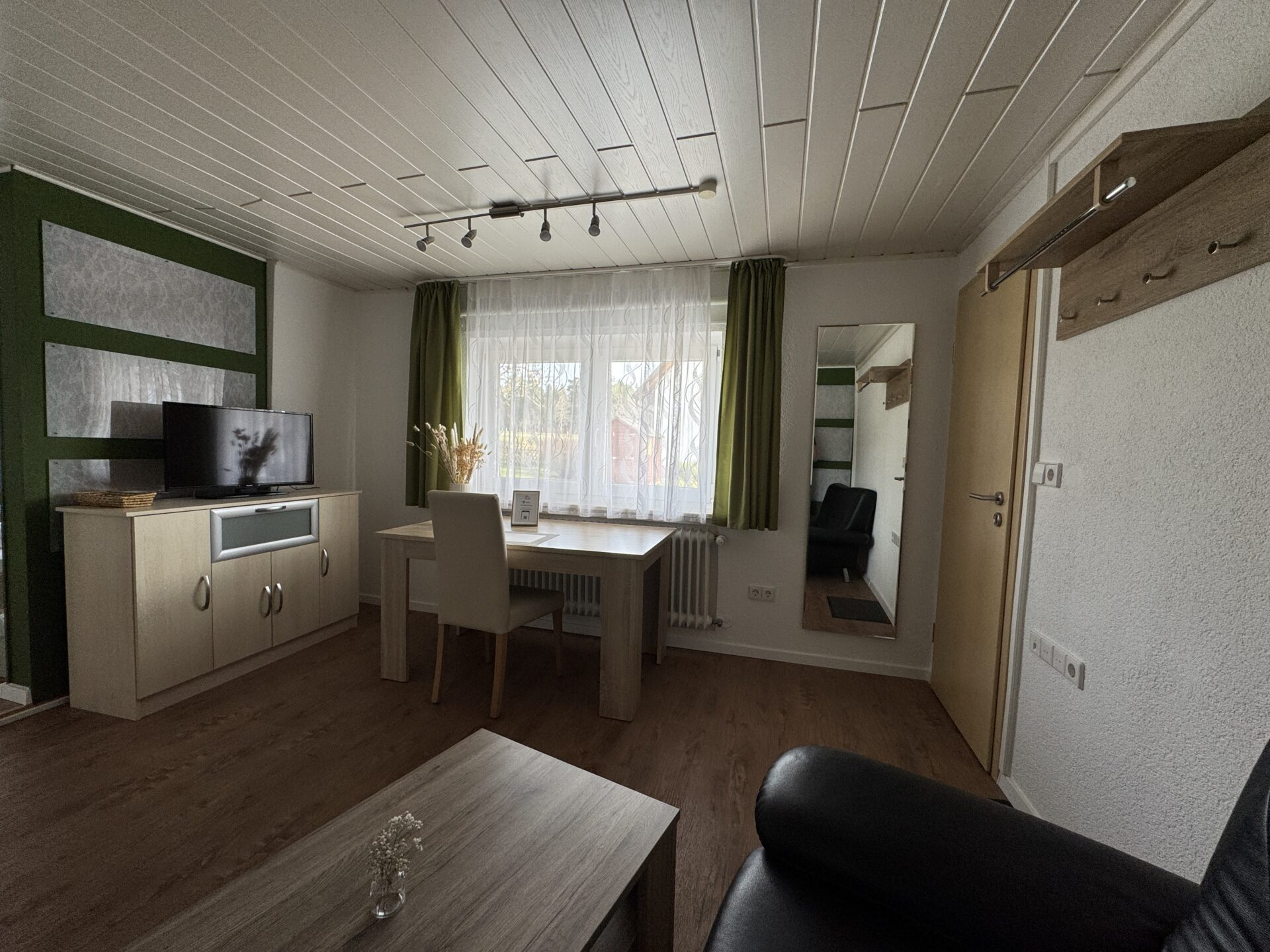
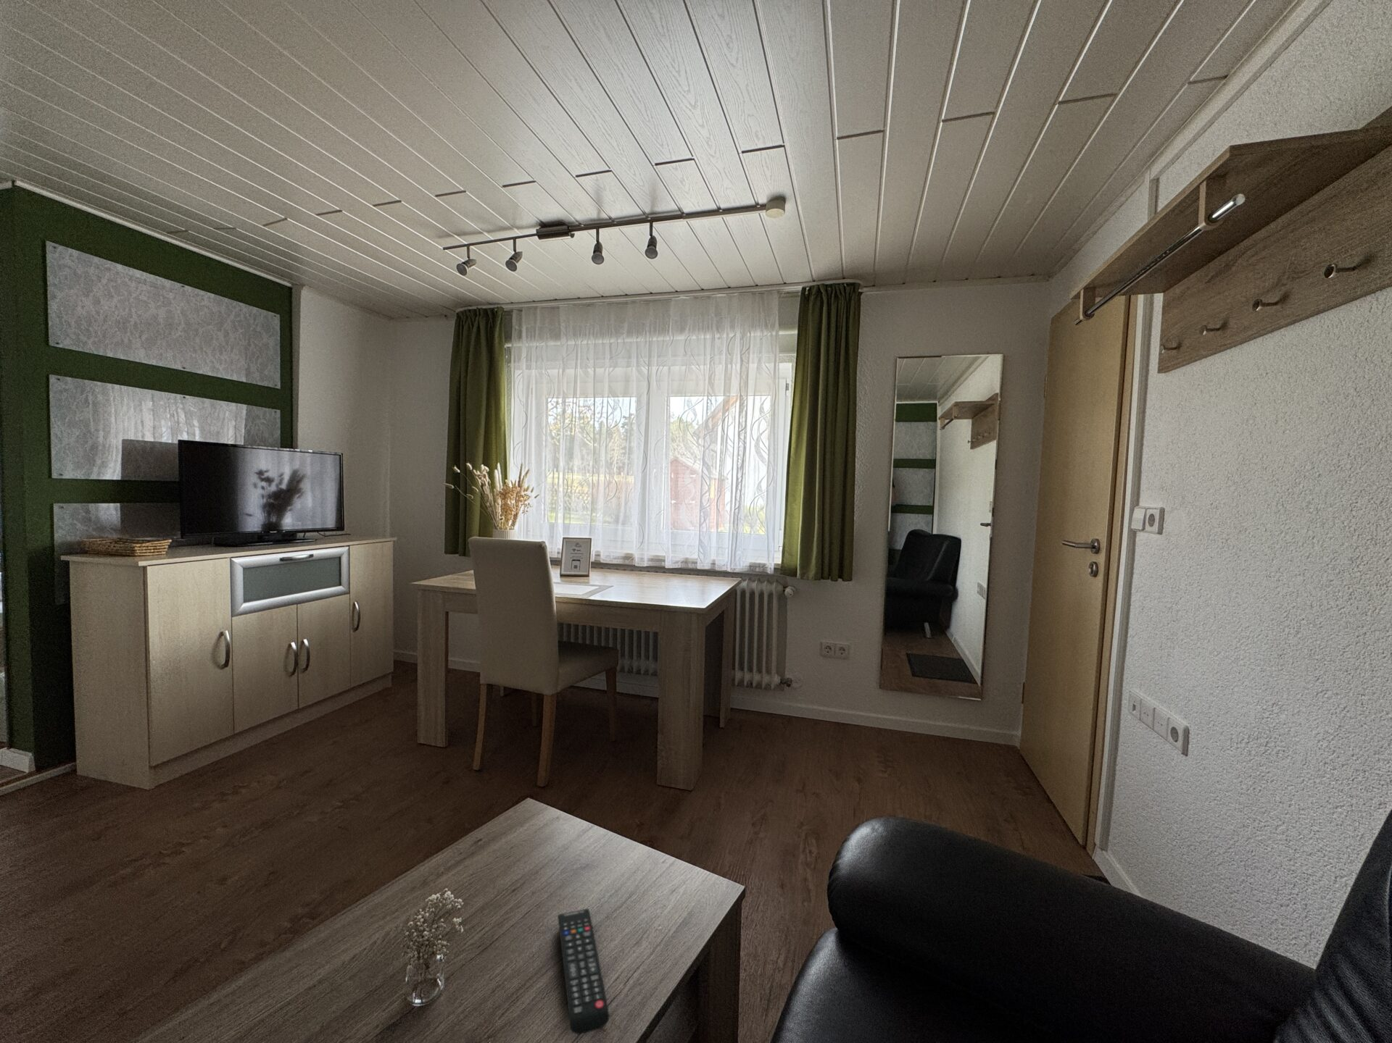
+ remote control (580, 963)
